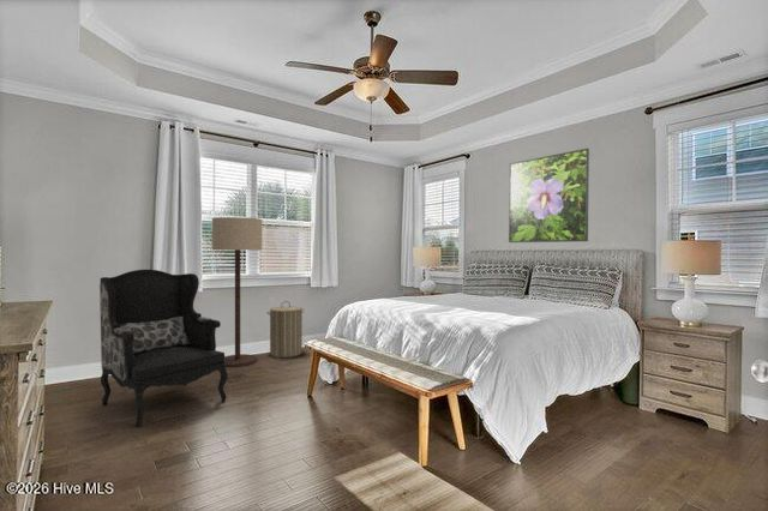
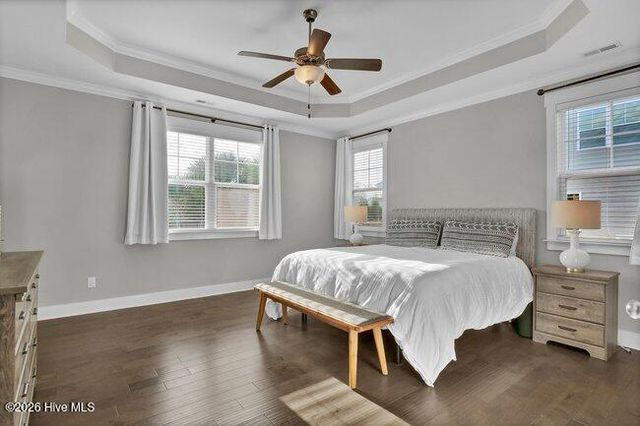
- floor lamp (238, 290)
- laundry hamper (286, 326)
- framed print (545, 199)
- armchair (163, 336)
